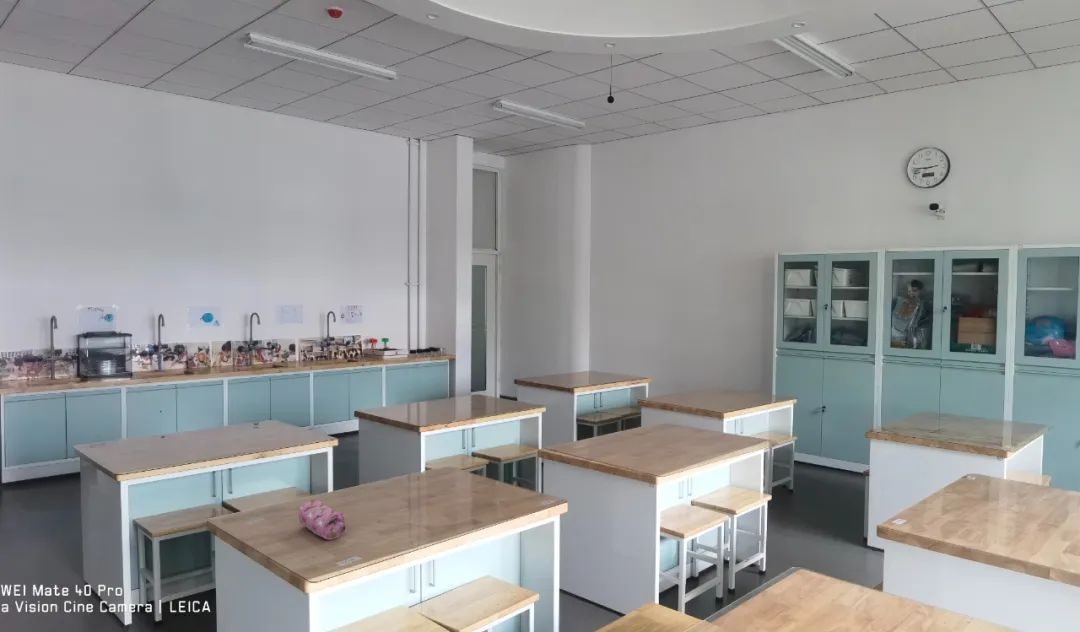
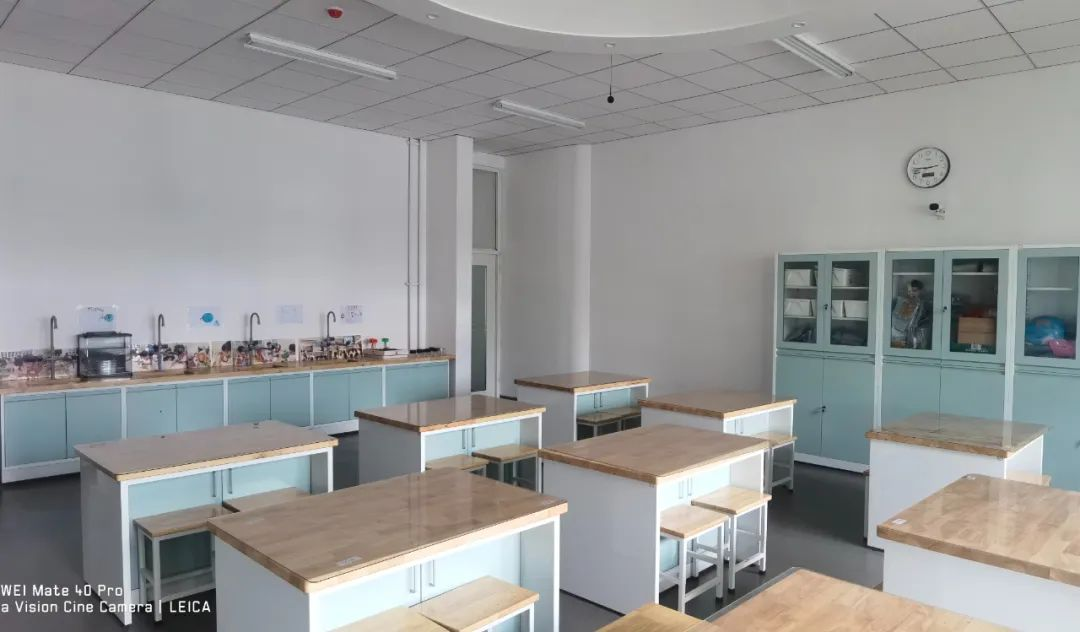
- pencil case (321, 518)
